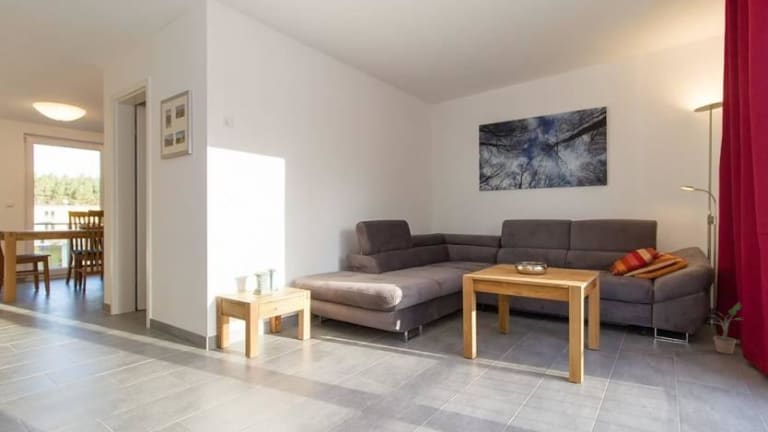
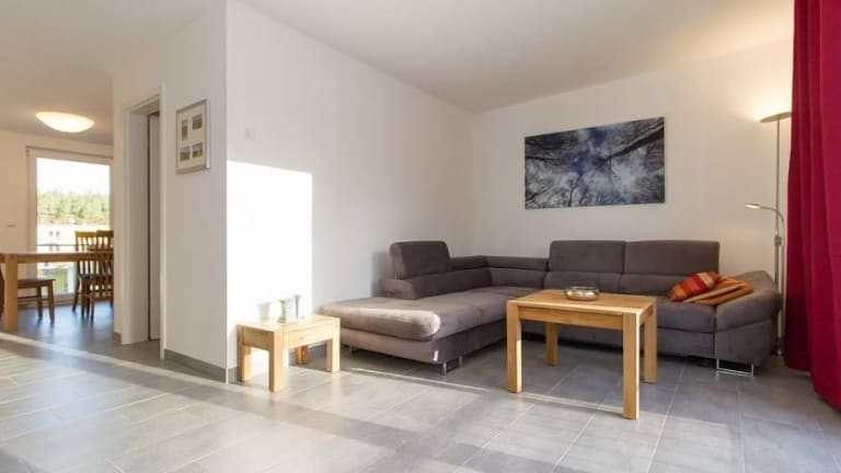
- potted plant (723, 326)
